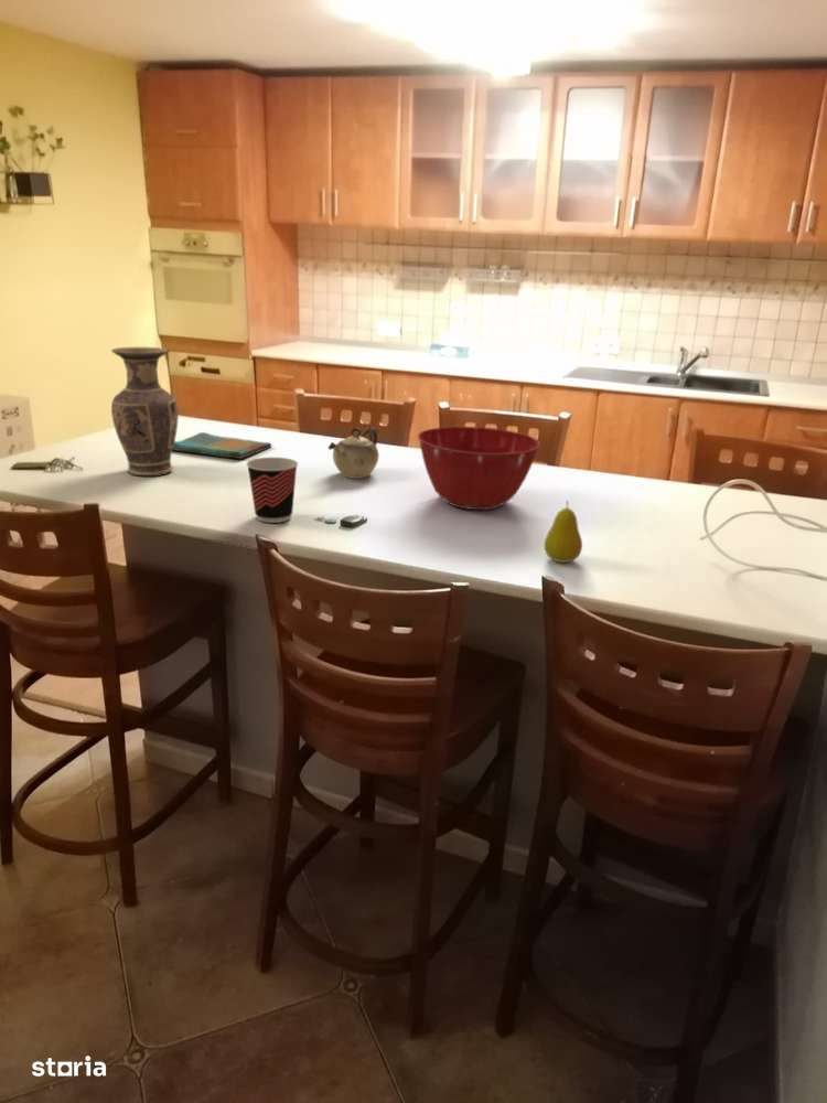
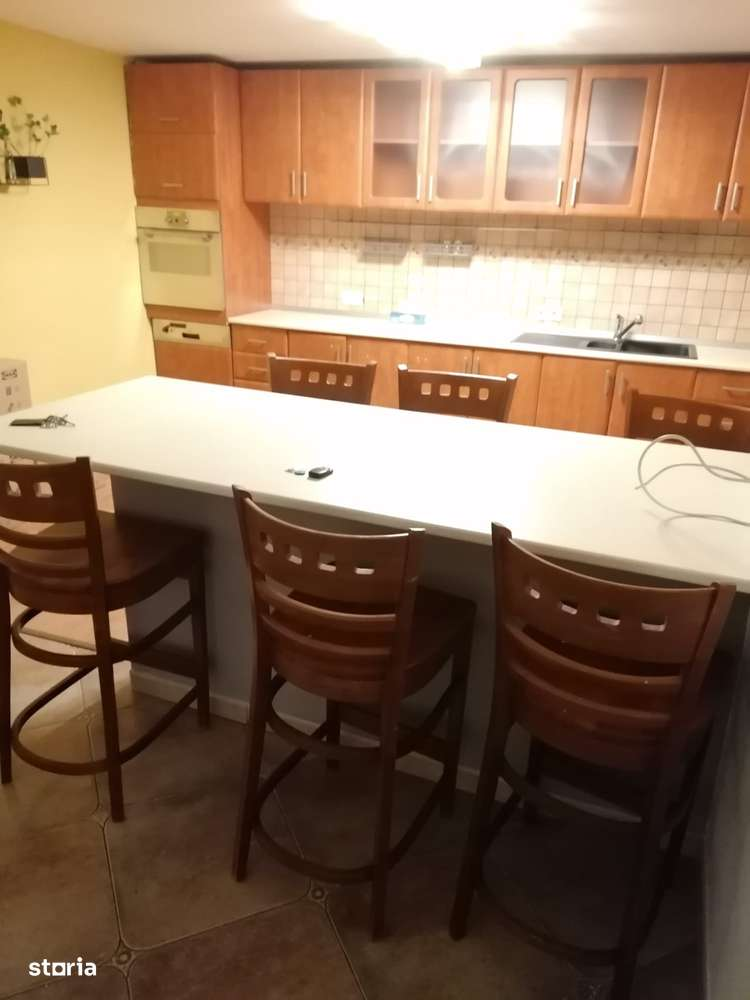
- cup (272, 490)
- teapot (353, 452)
- mixing bowl (476, 470)
- dish towel (221, 445)
- vase (144, 411)
- fruit (565, 531)
